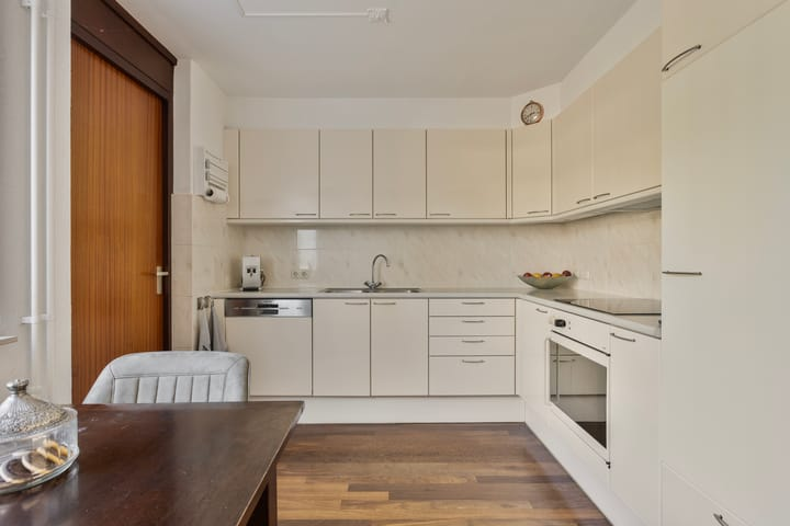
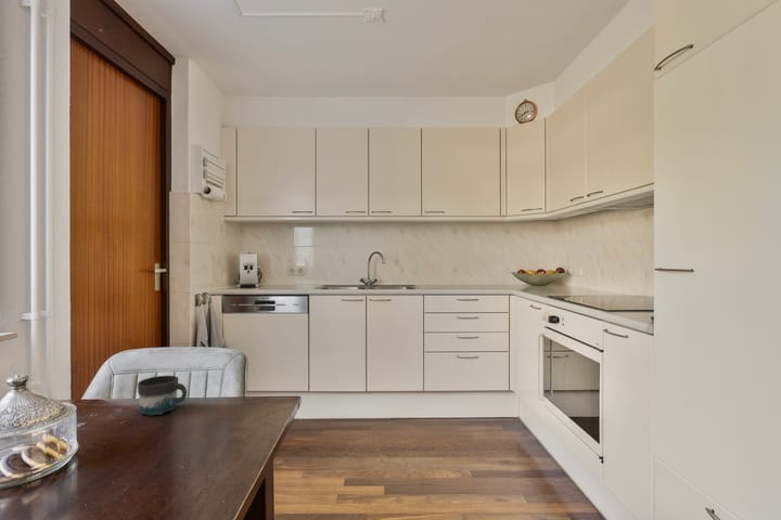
+ mug (163, 394)
